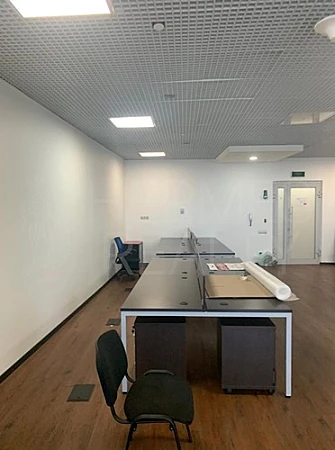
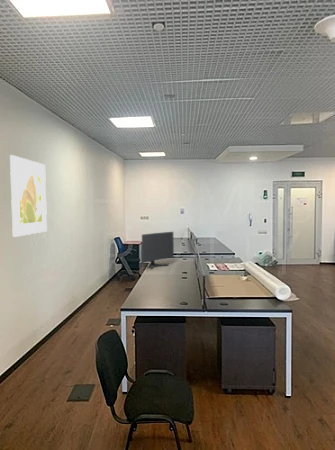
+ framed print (30, 197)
+ computer monitor (155, 249)
